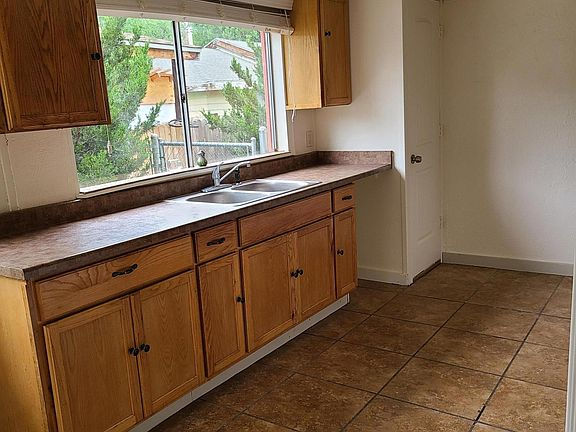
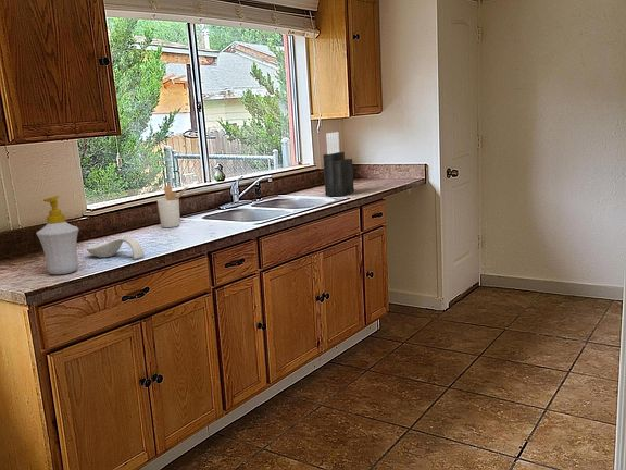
+ knife block (340, 163)
+ utensil holder (174, 206)
+ soap bottle (58, 234)
+ spoon rest (115, 246)
